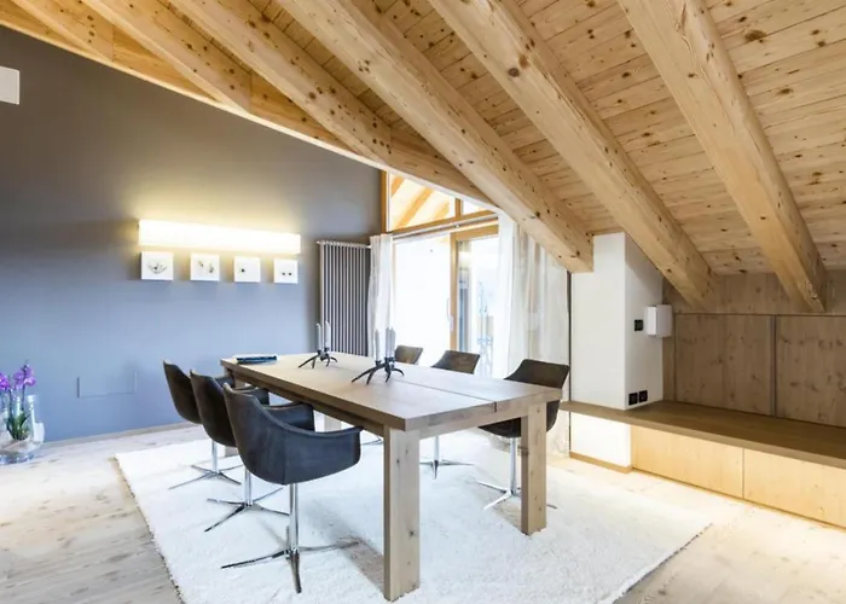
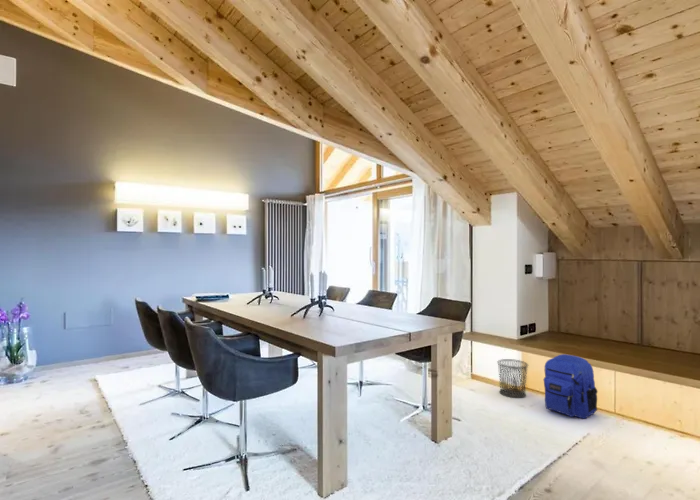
+ waste bin (512, 378)
+ backpack (568, 384)
